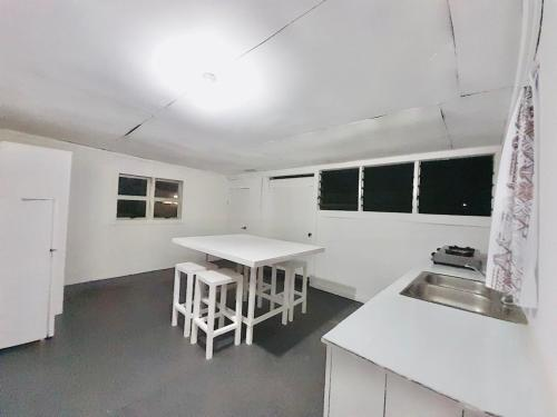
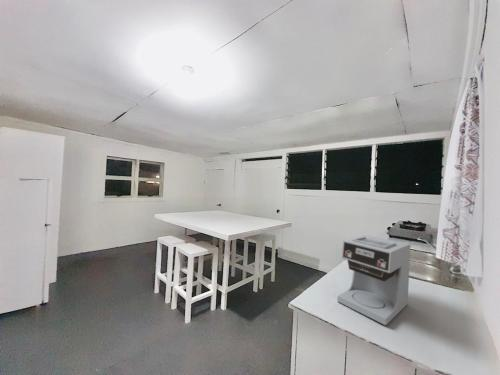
+ coffee maker (374, 271)
